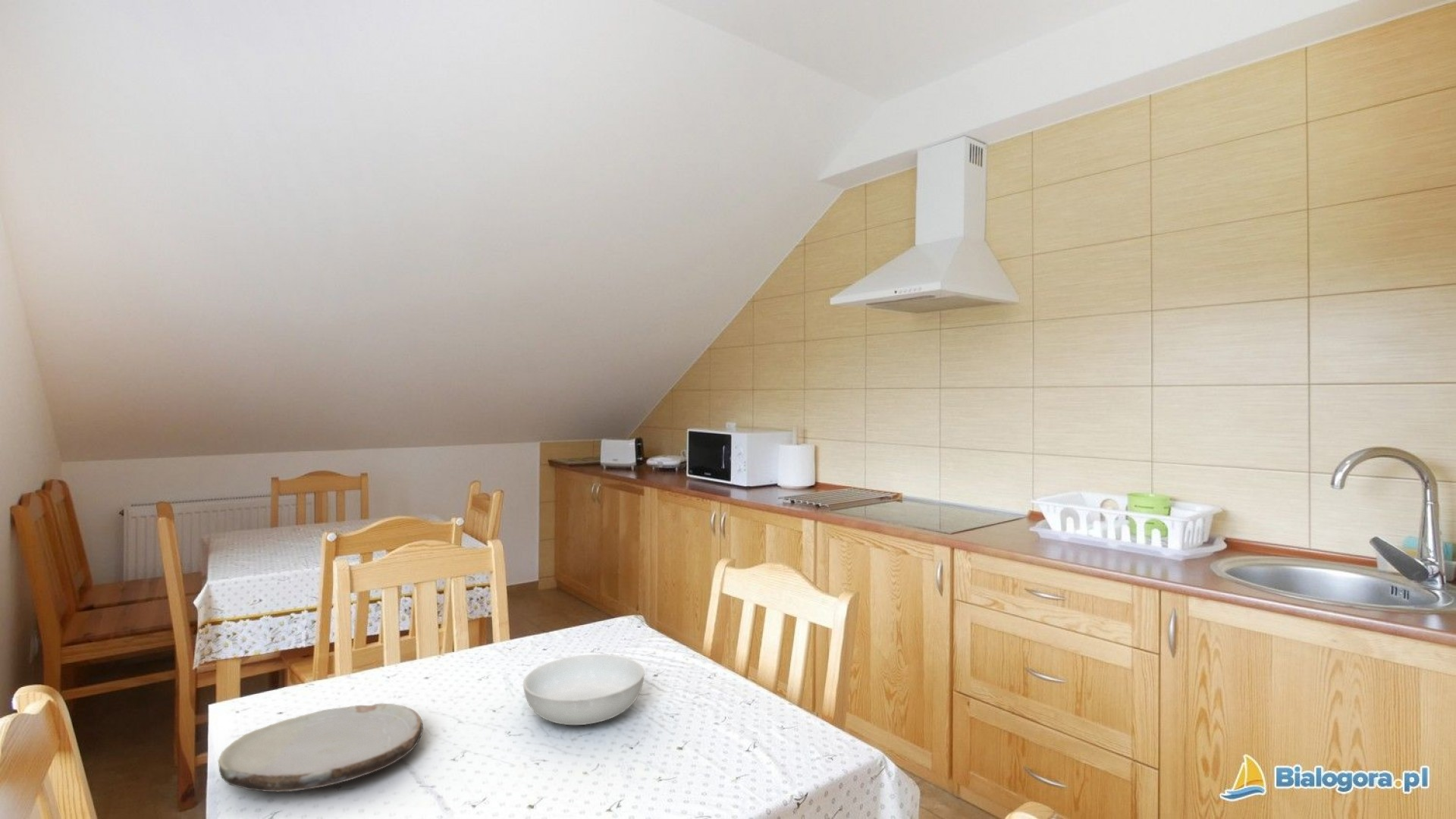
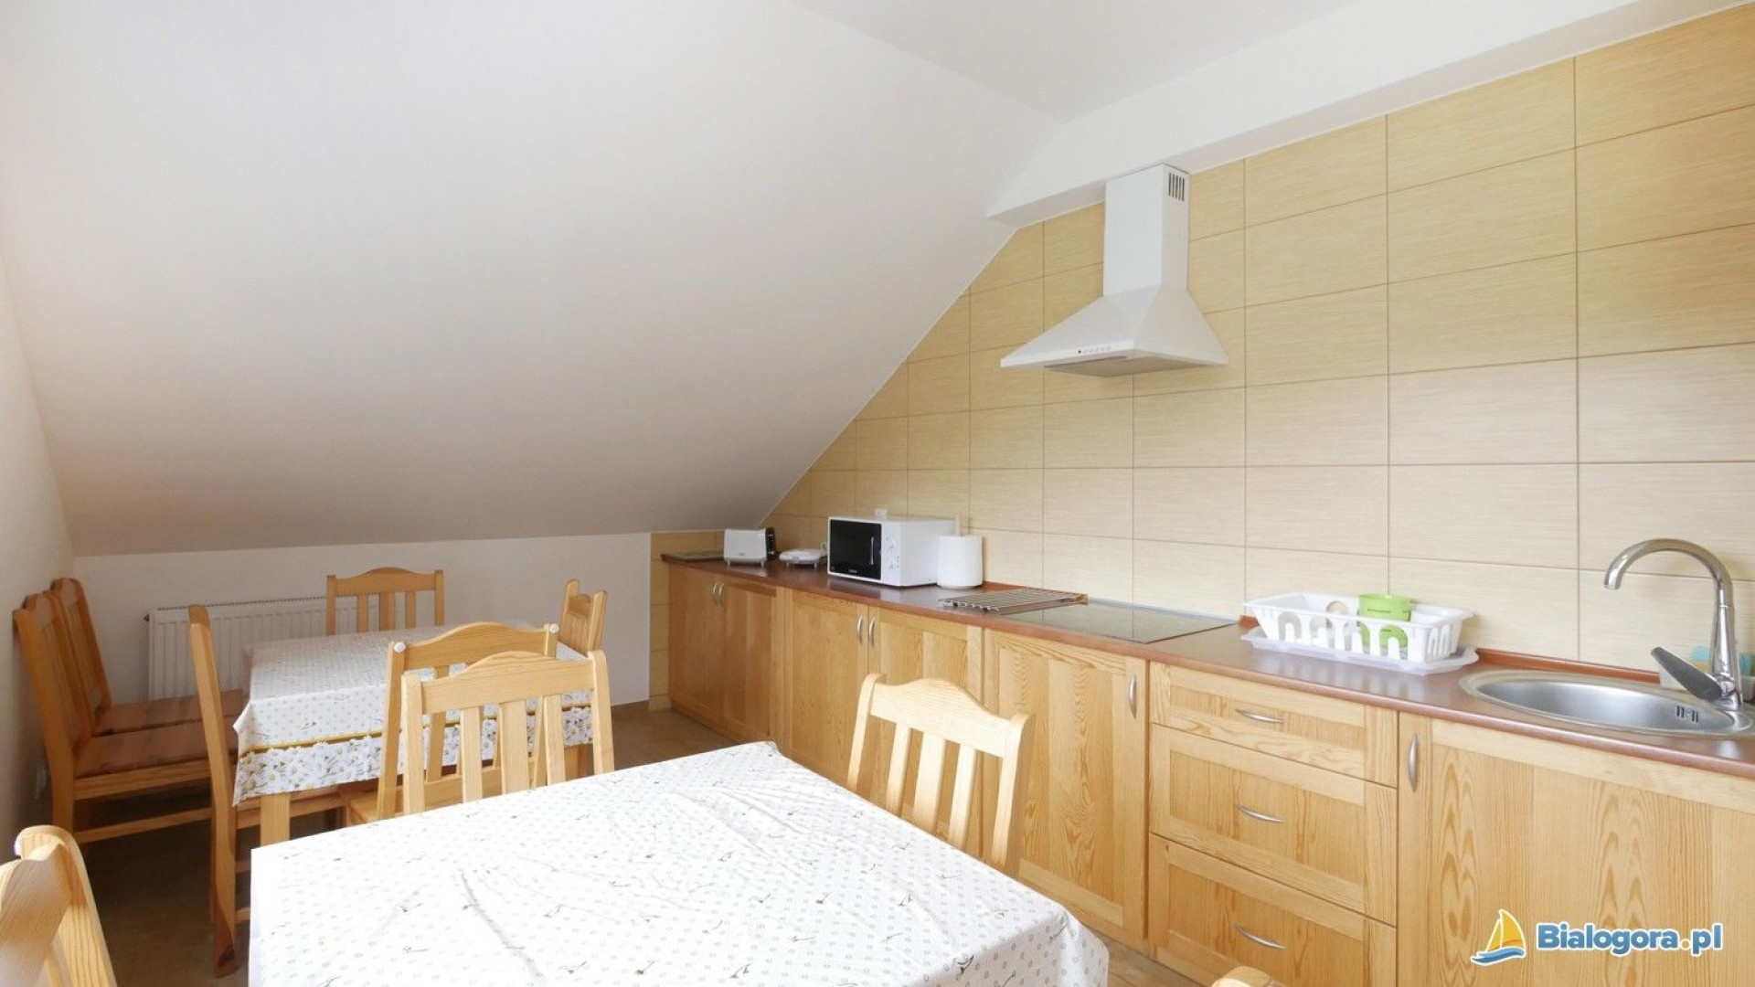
- plate (327, 745)
- serving bowl (585, 694)
